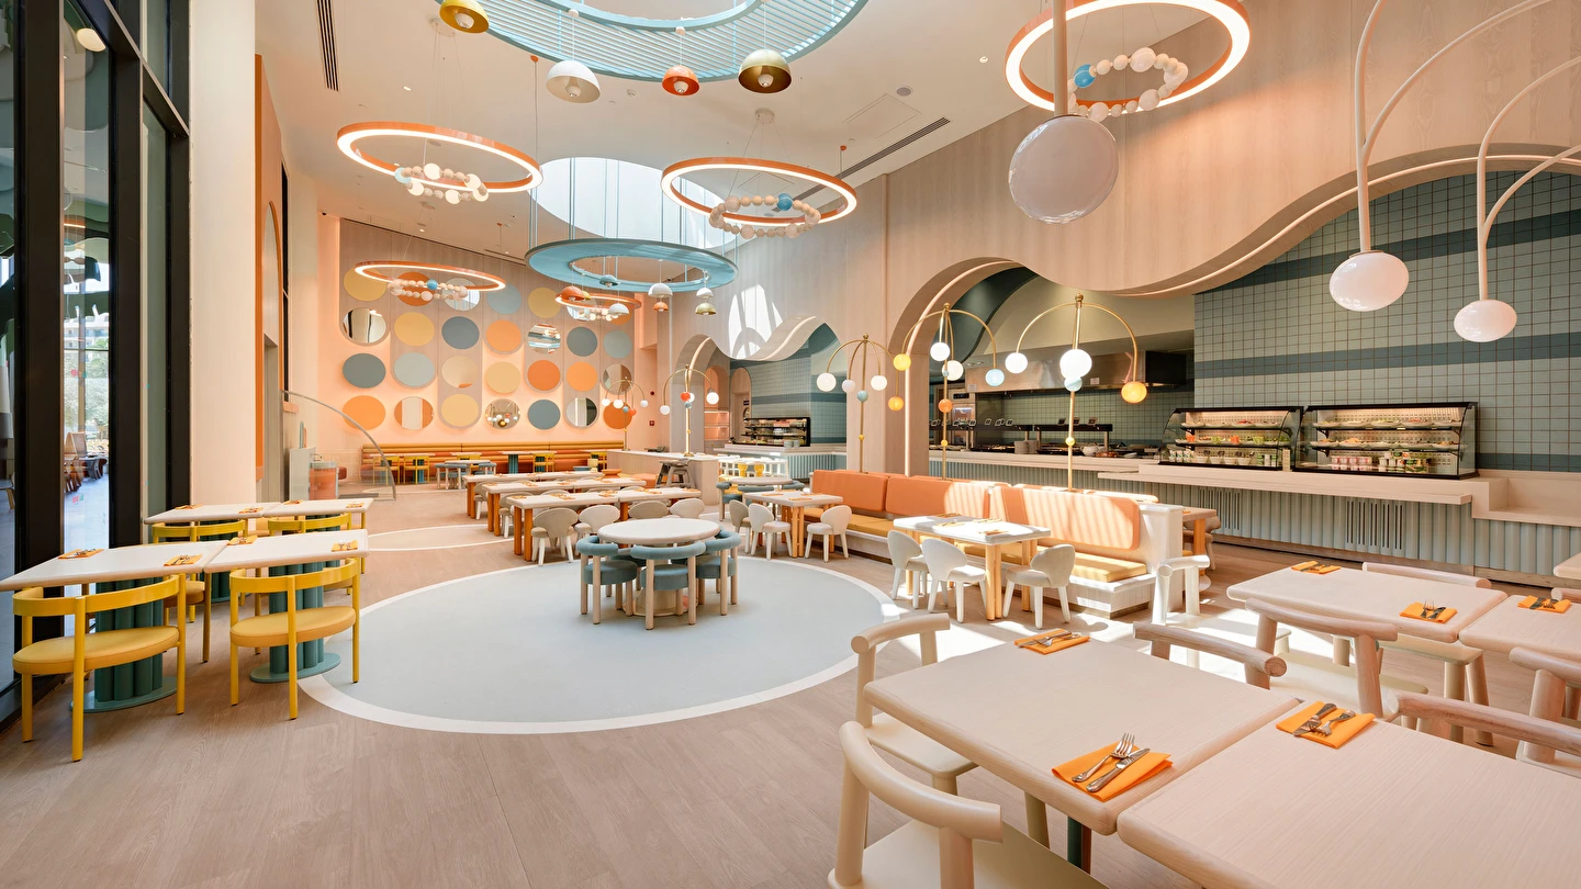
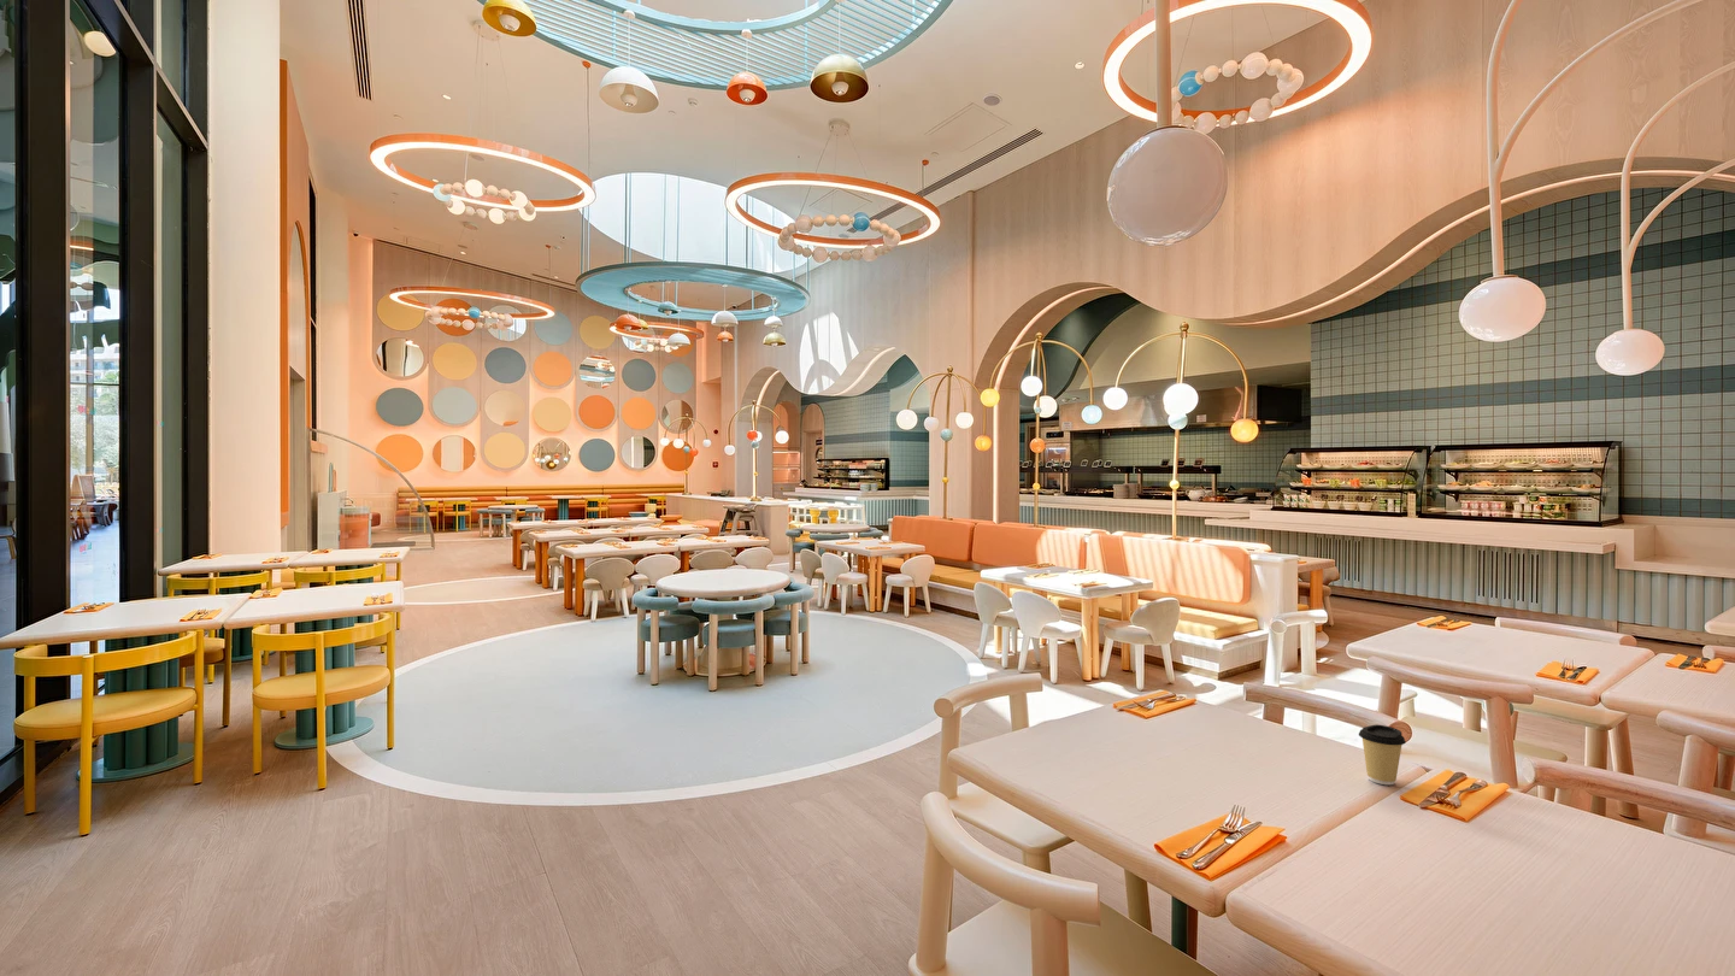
+ coffee cup (1381, 754)
